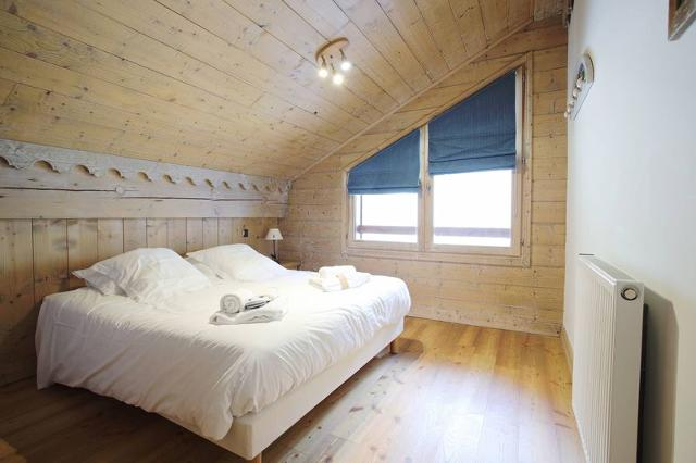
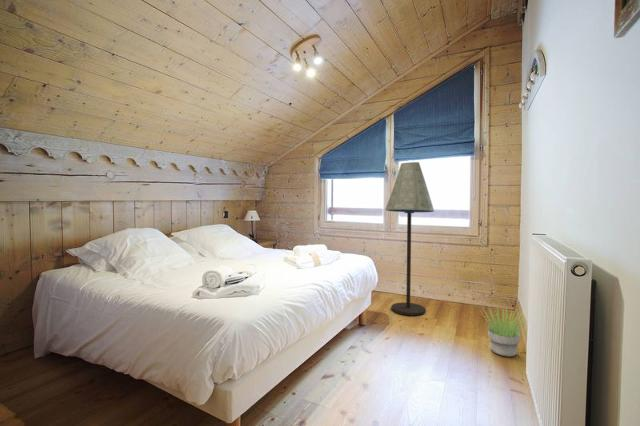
+ floor lamp (409, 236)
+ potted plant (503, 332)
